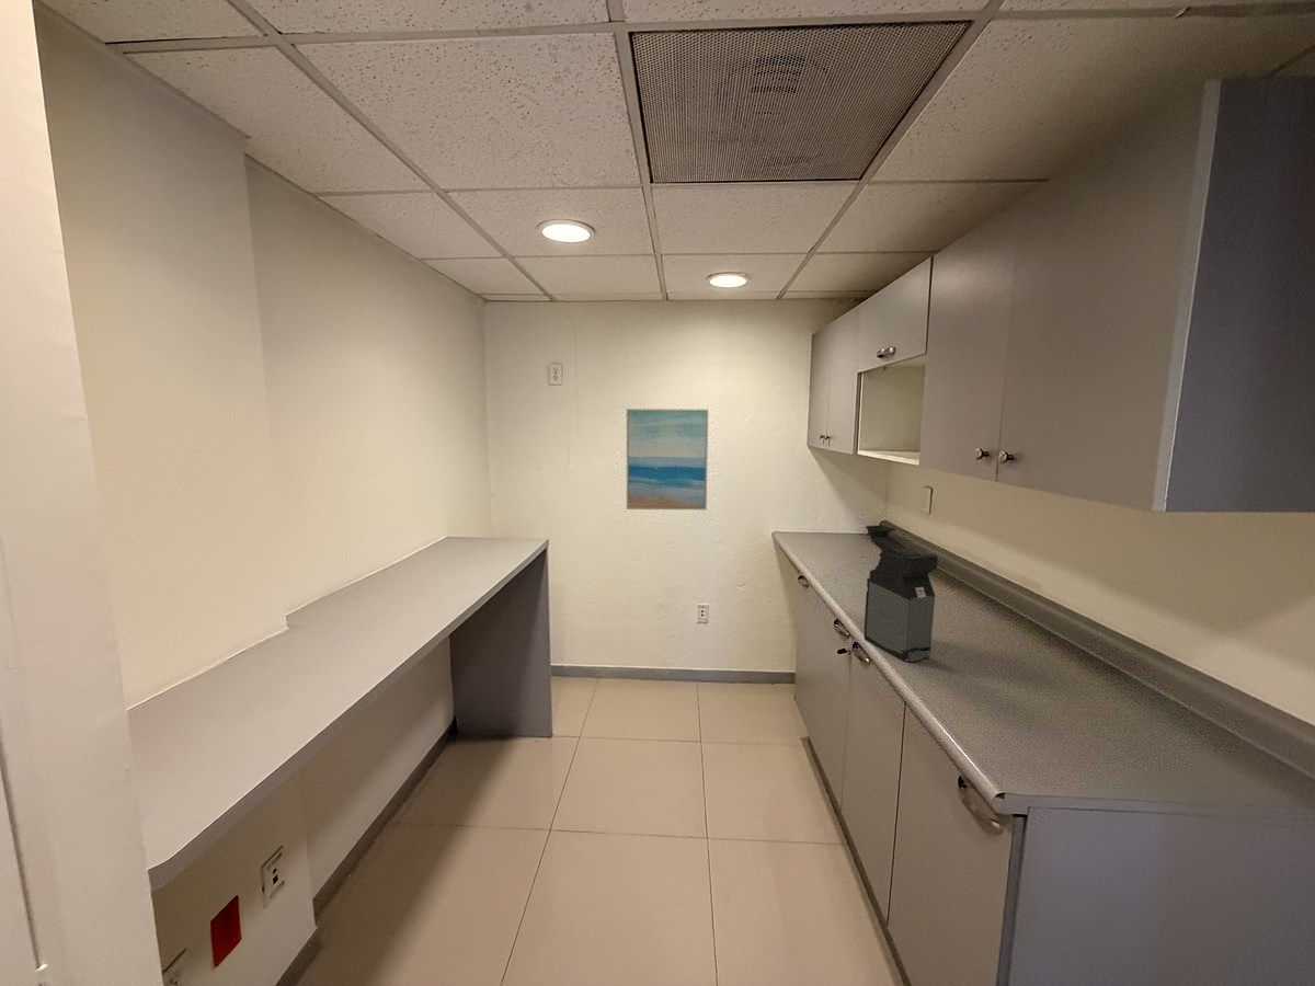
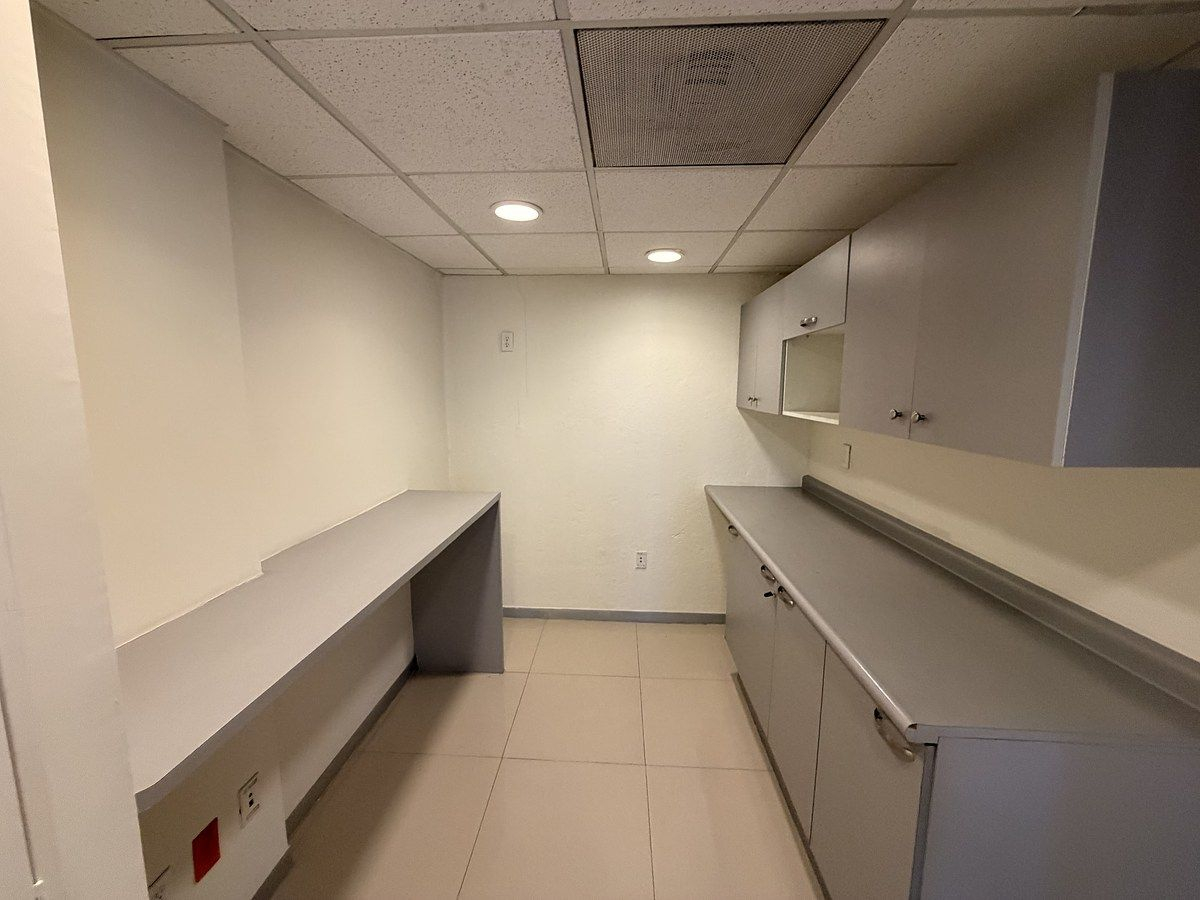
- coffee maker (896, 589)
- wall art (666, 459)
